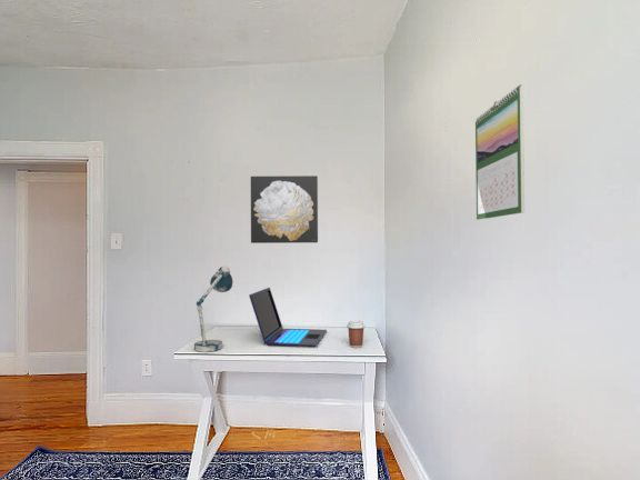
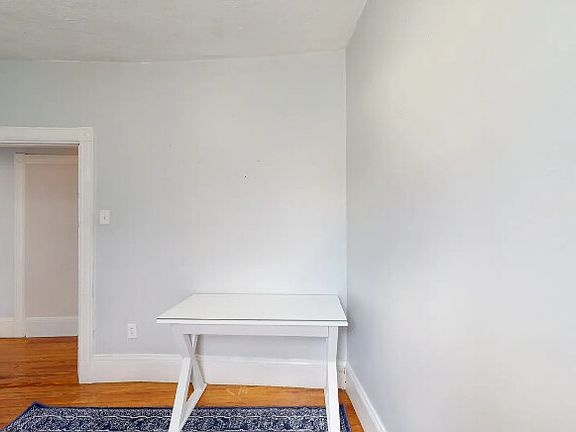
- desk lamp (206, 297)
- calendar (497, 158)
- laptop (279, 318)
- wall art (284, 209)
- coffee cup (356, 333)
